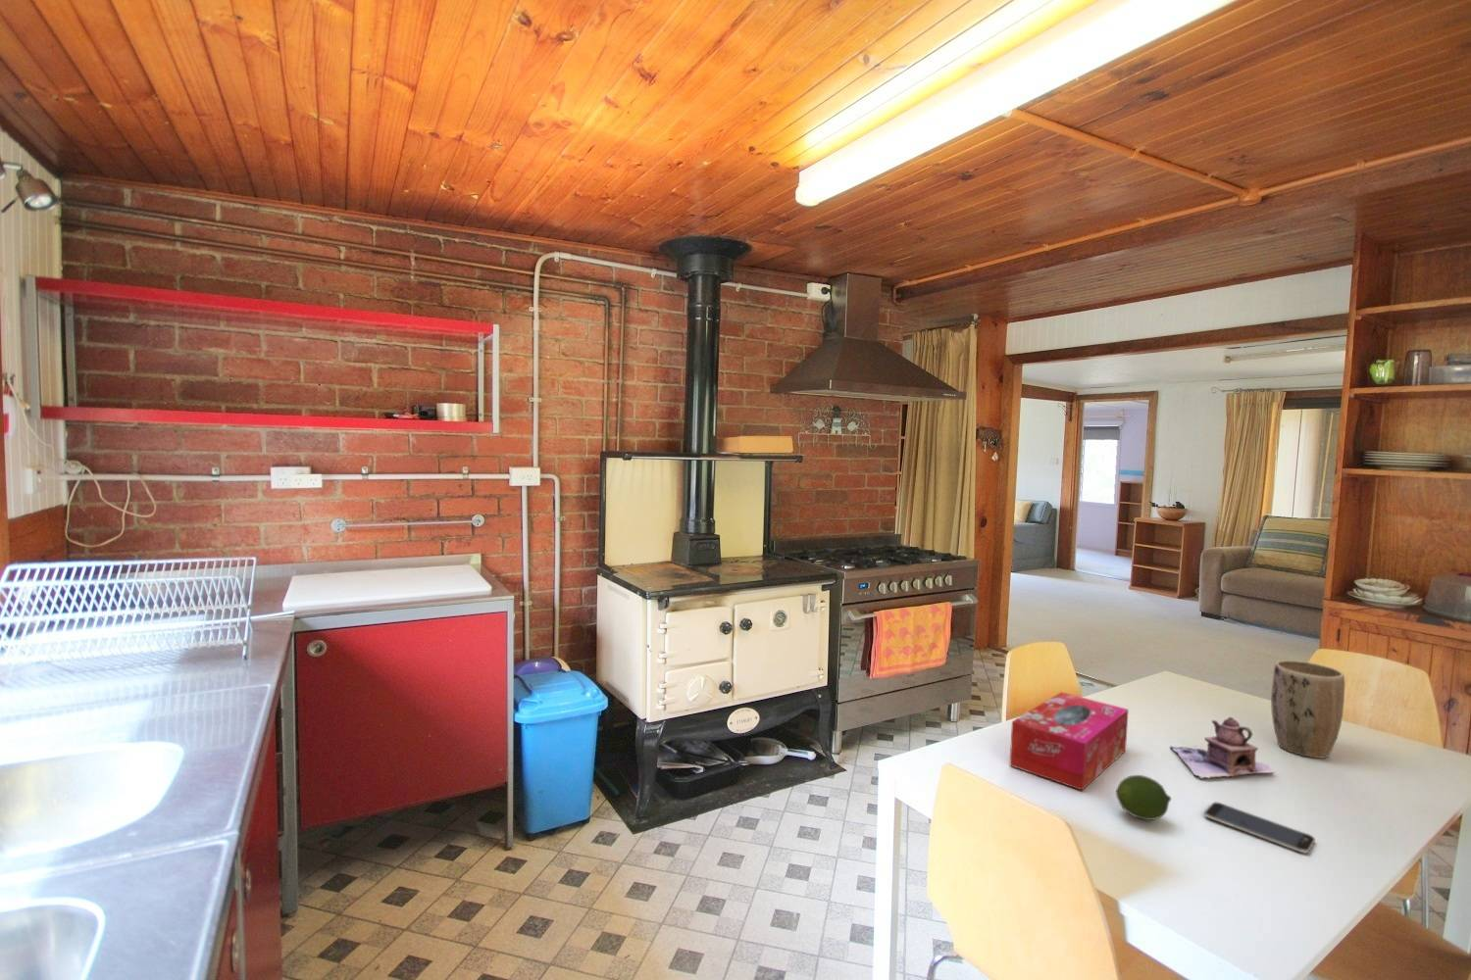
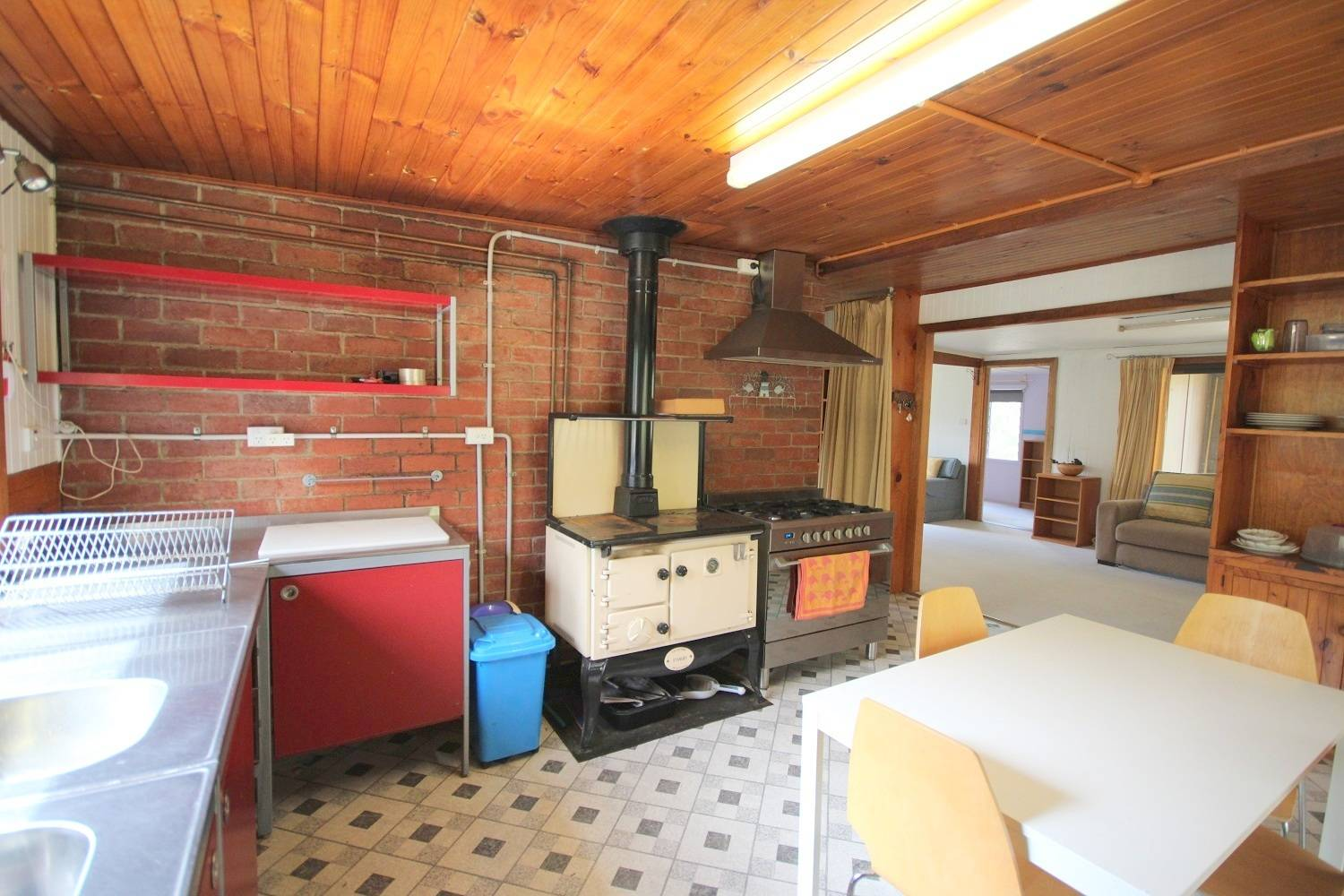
- plant pot (1306, 709)
- tissue box (1070, 736)
- fruit (1142, 796)
- smartphone (1258, 825)
- teapot (1228, 742)
